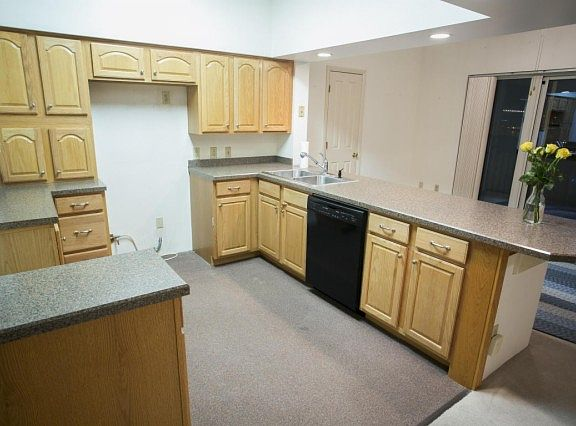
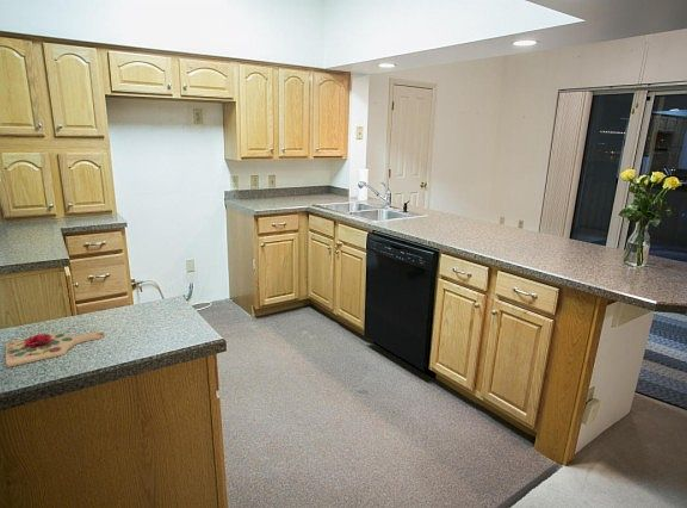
+ cutting board (56, 340)
